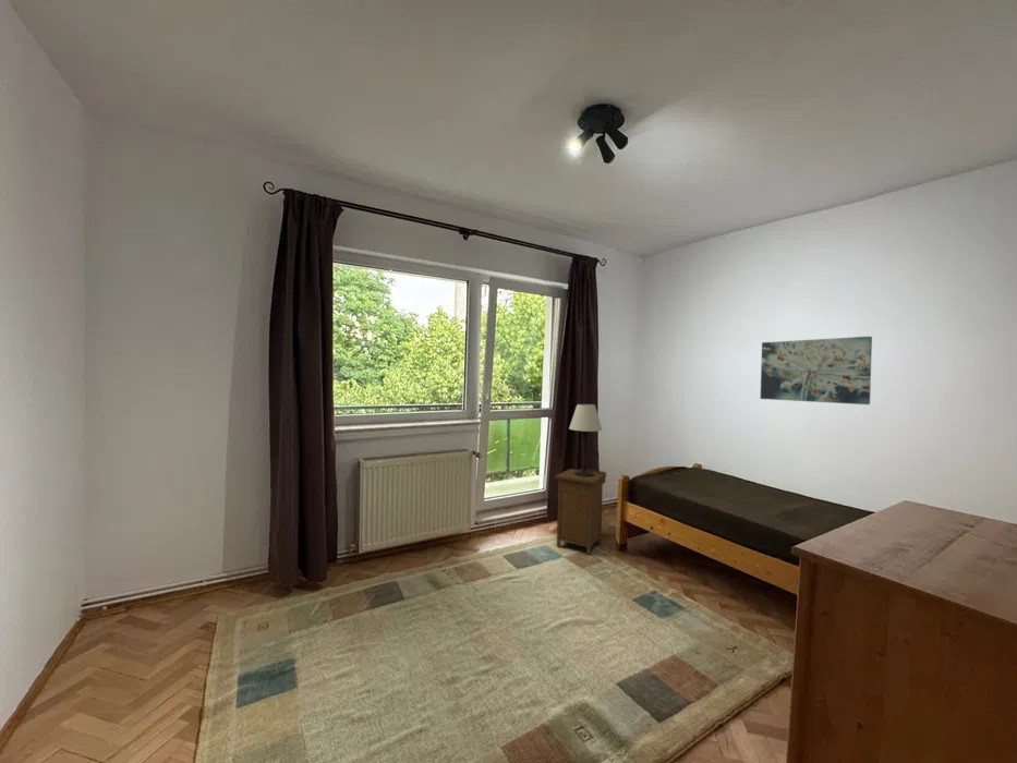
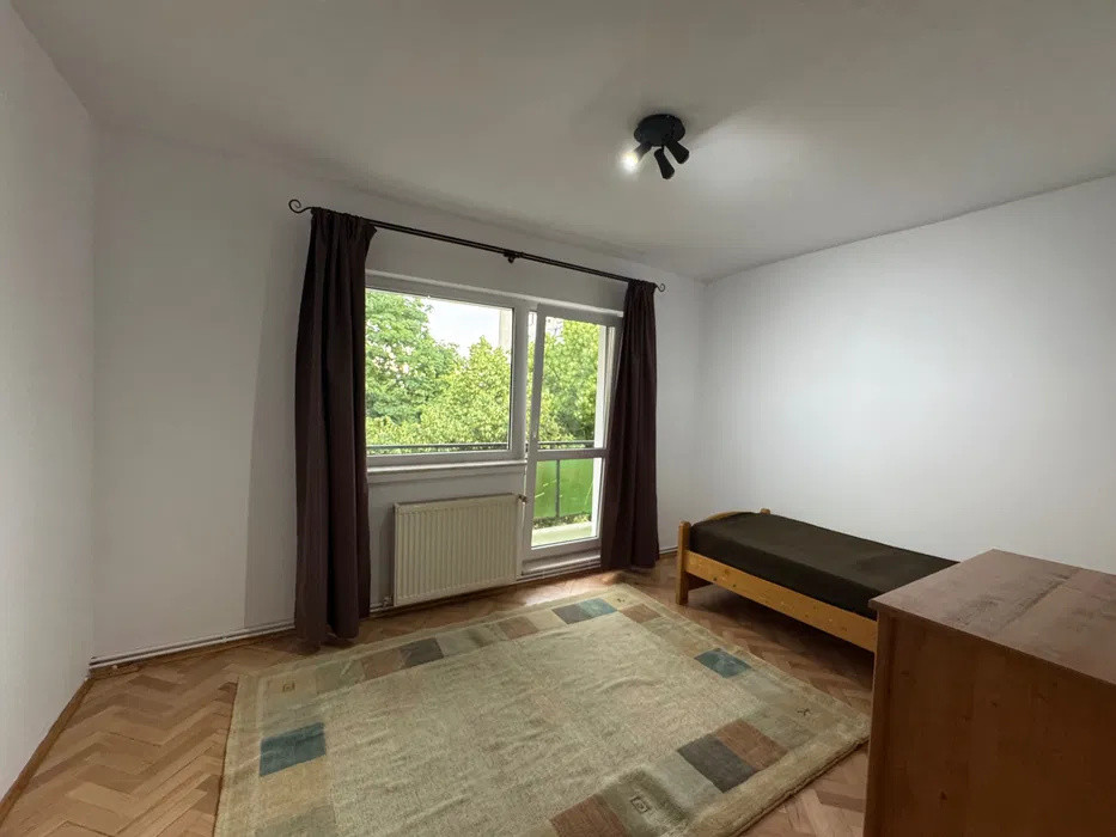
- table lamp (584, 439)
- nightstand (583, 507)
- wall art (811, 371)
